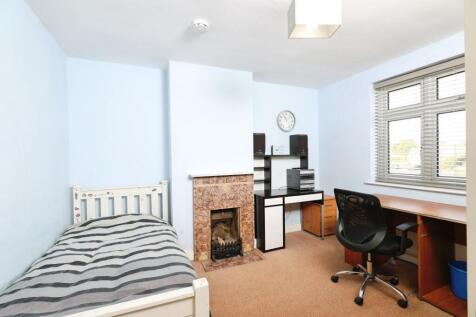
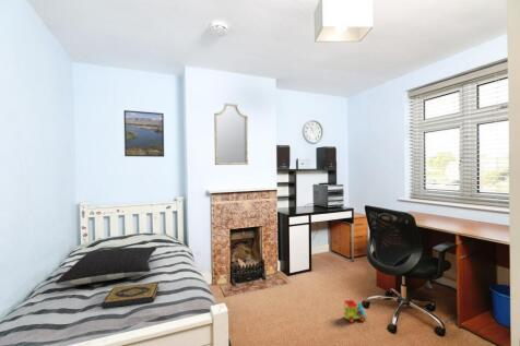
+ home mirror (232, 134)
+ pillow (115, 262)
+ hardback book (132, 294)
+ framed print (144, 134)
+ toy train (355, 310)
